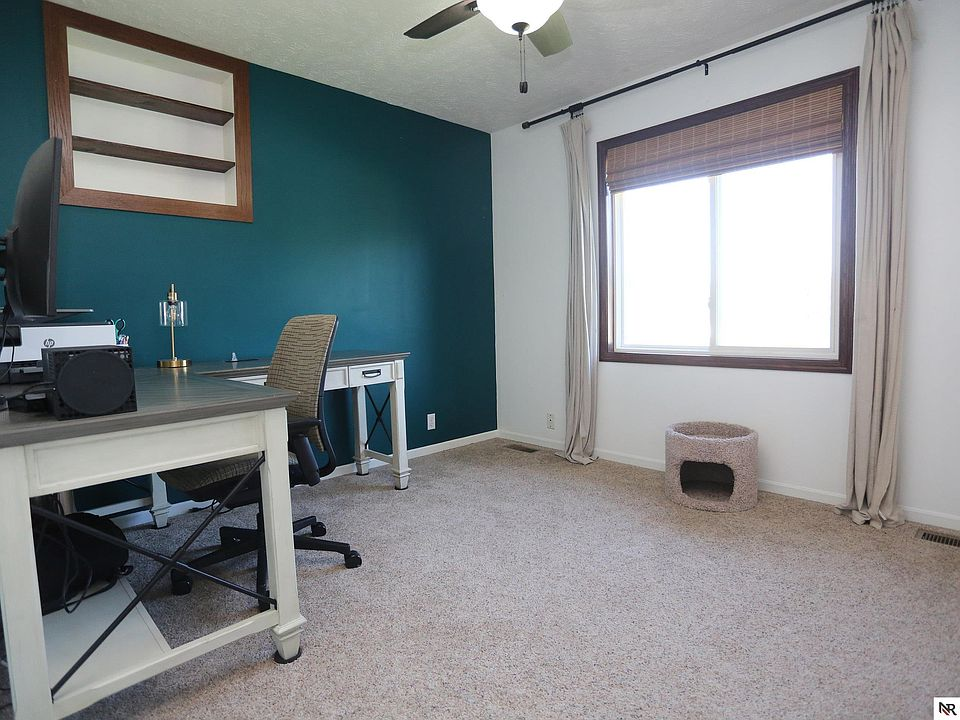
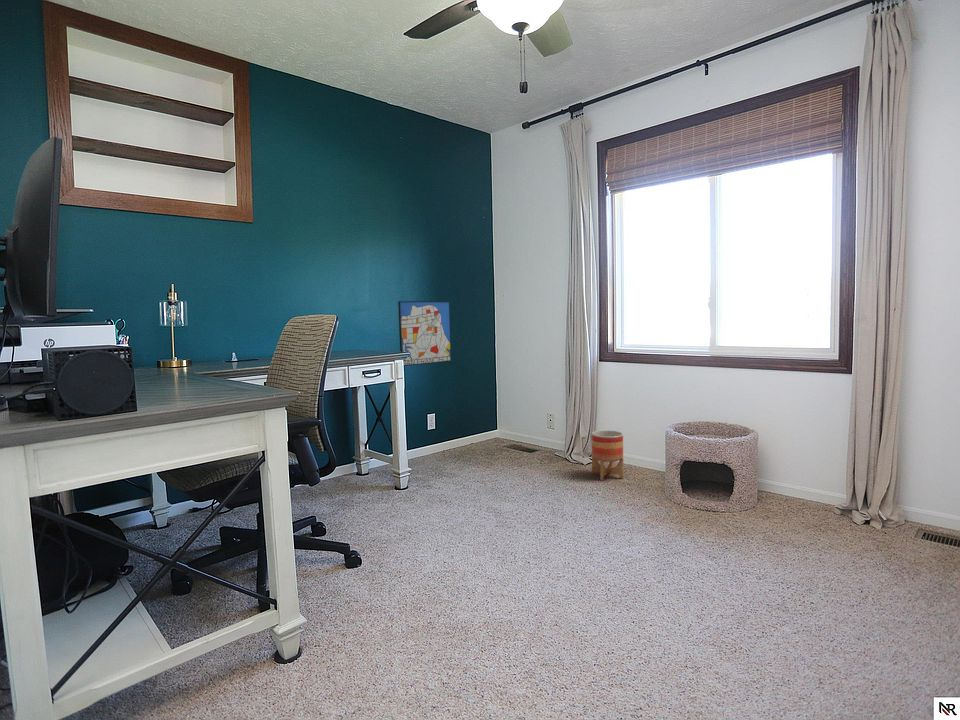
+ wall art (425, 332)
+ planter (607, 454)
